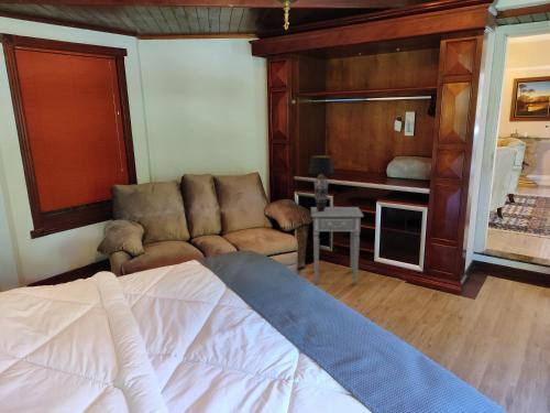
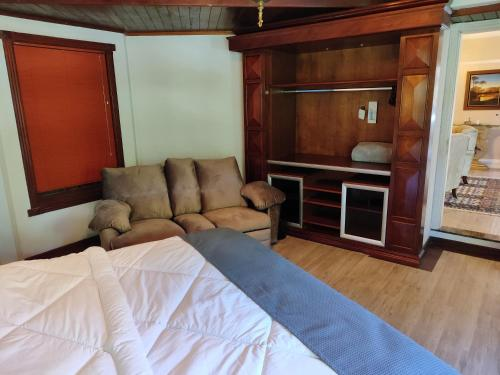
- table lamp (320, 183)
- side table (334, 230)
